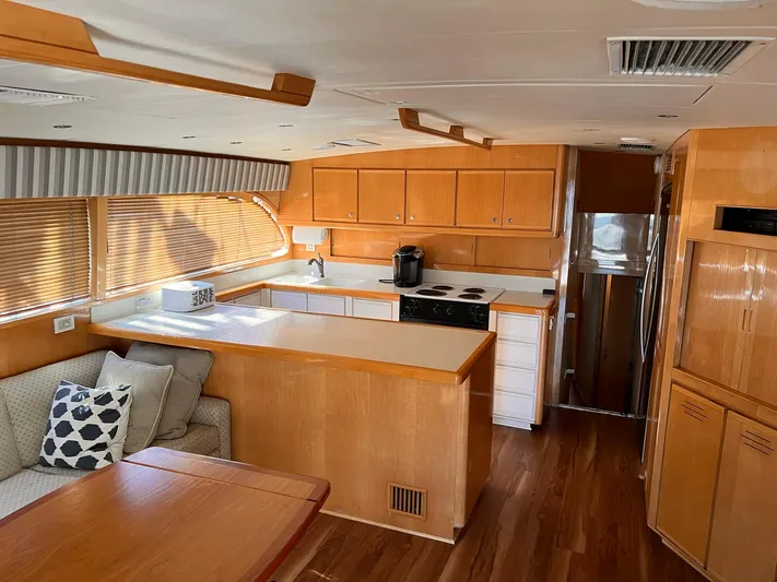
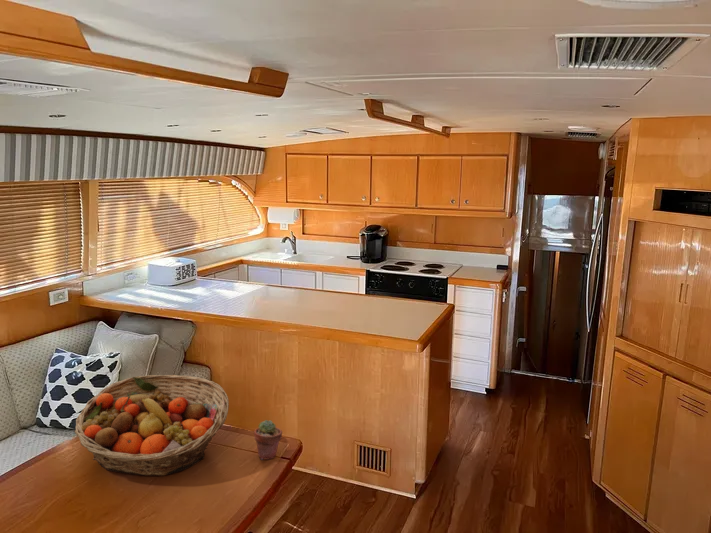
+ potted succulent (267, 438)
+ fruit basket (154, 422)
